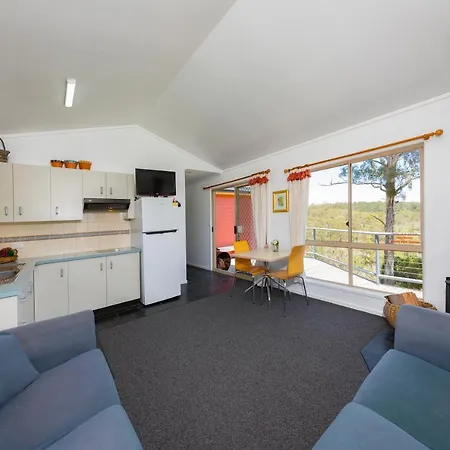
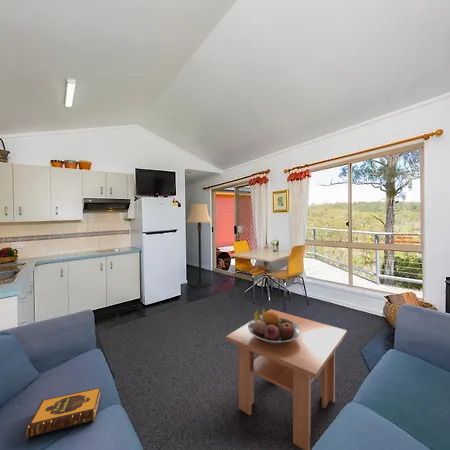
+ coffee table (287, 369)
+ fruit bowl (273, 325)
+ hardback book (67, 411)
+ lamp (199, 245)
